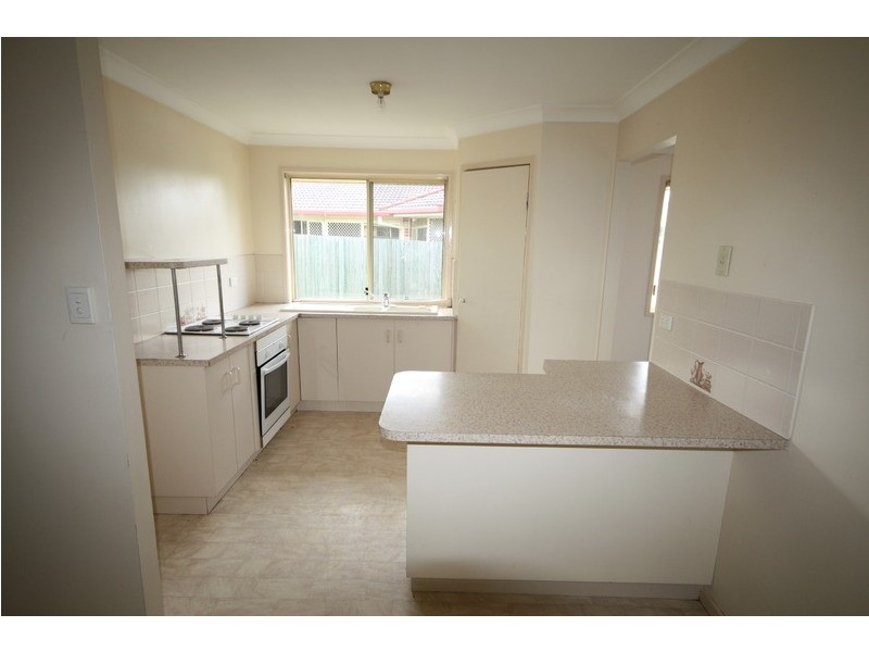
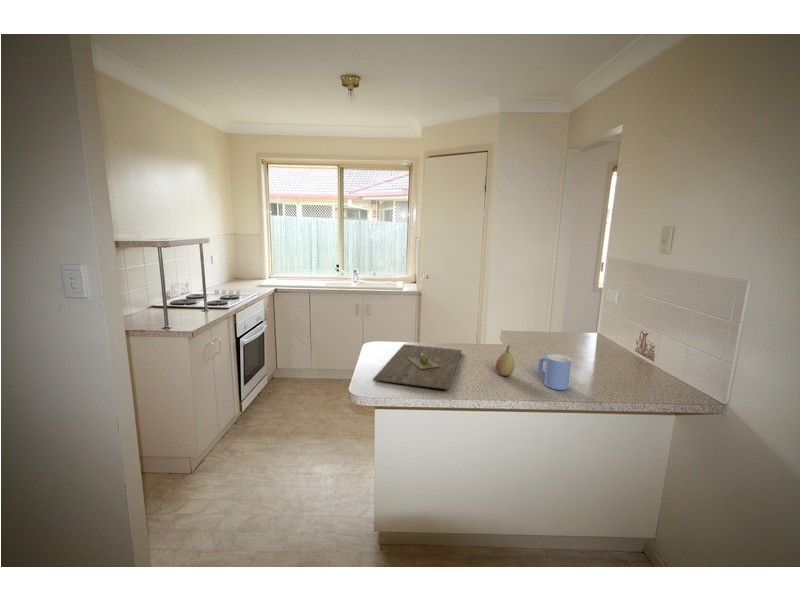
+ cutting board (422, 358)
+ mug (553, 369)
+ fruit (505, 359)
